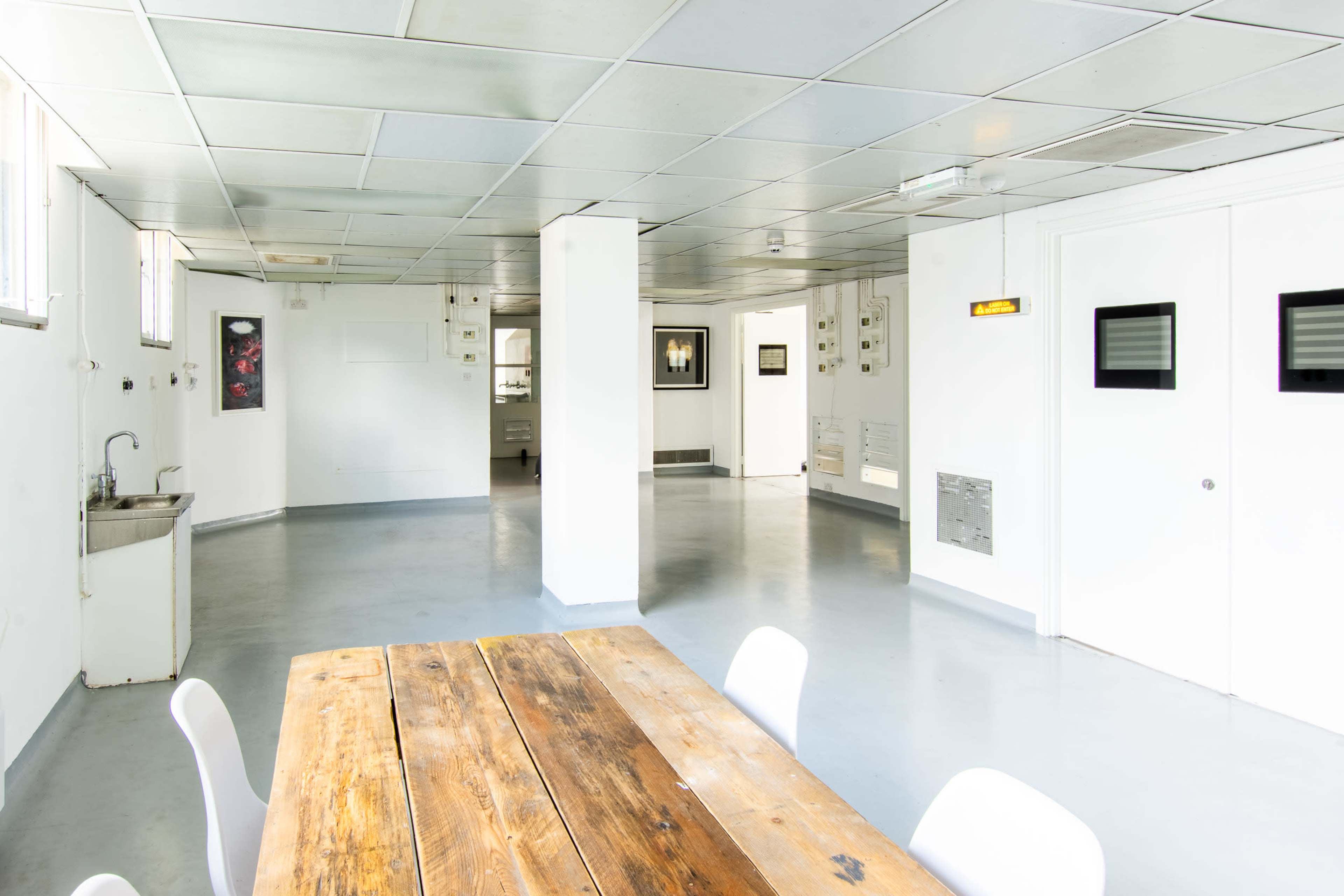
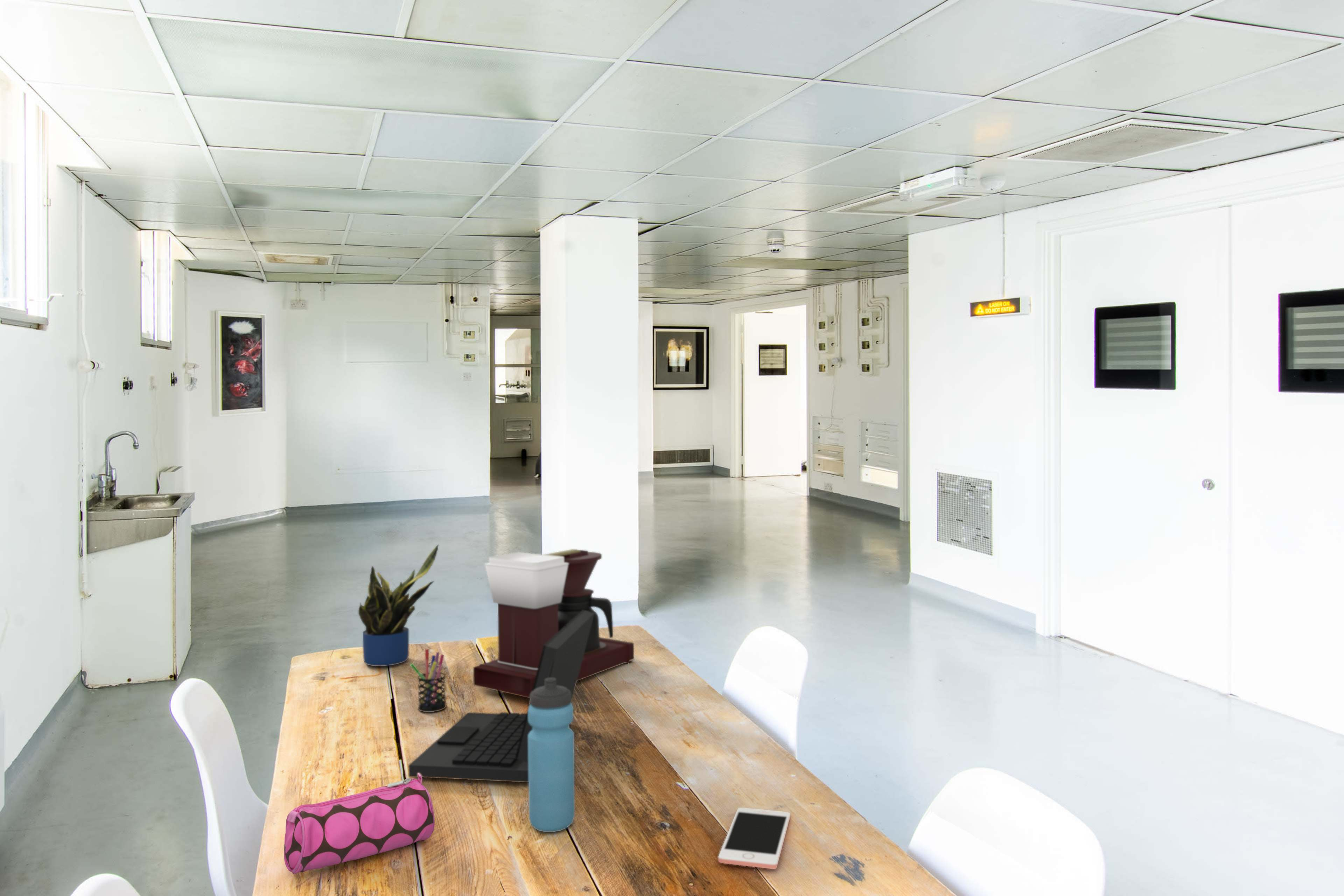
+ pencil case (359, 822)
+ pen holder (428, 680)
+ water bottle (551, 751)
+ potted plant (399, 601)
+ coffee maker (557, 613)
+ laptop (532, 691)
+ cell phone (756, 836)
